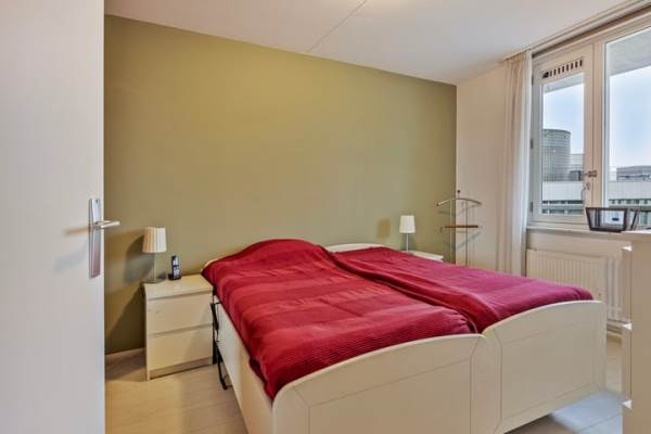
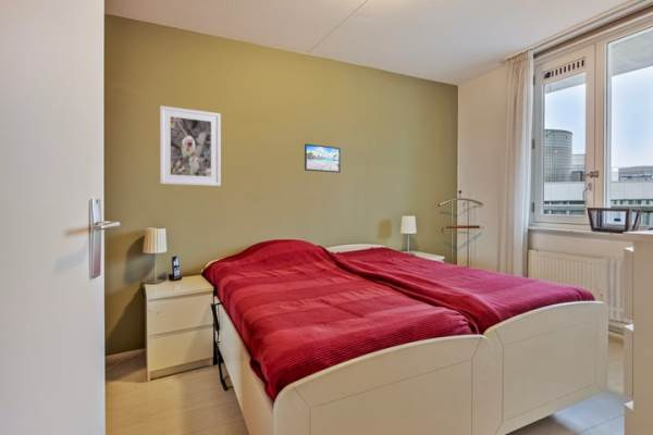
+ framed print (322, 158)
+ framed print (190, 147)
